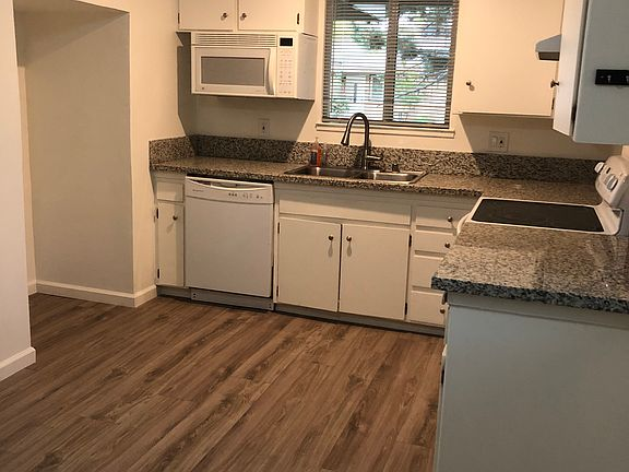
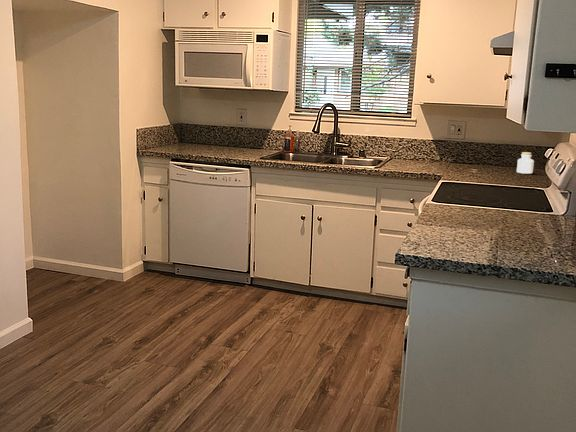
+ jar (525, 162)
